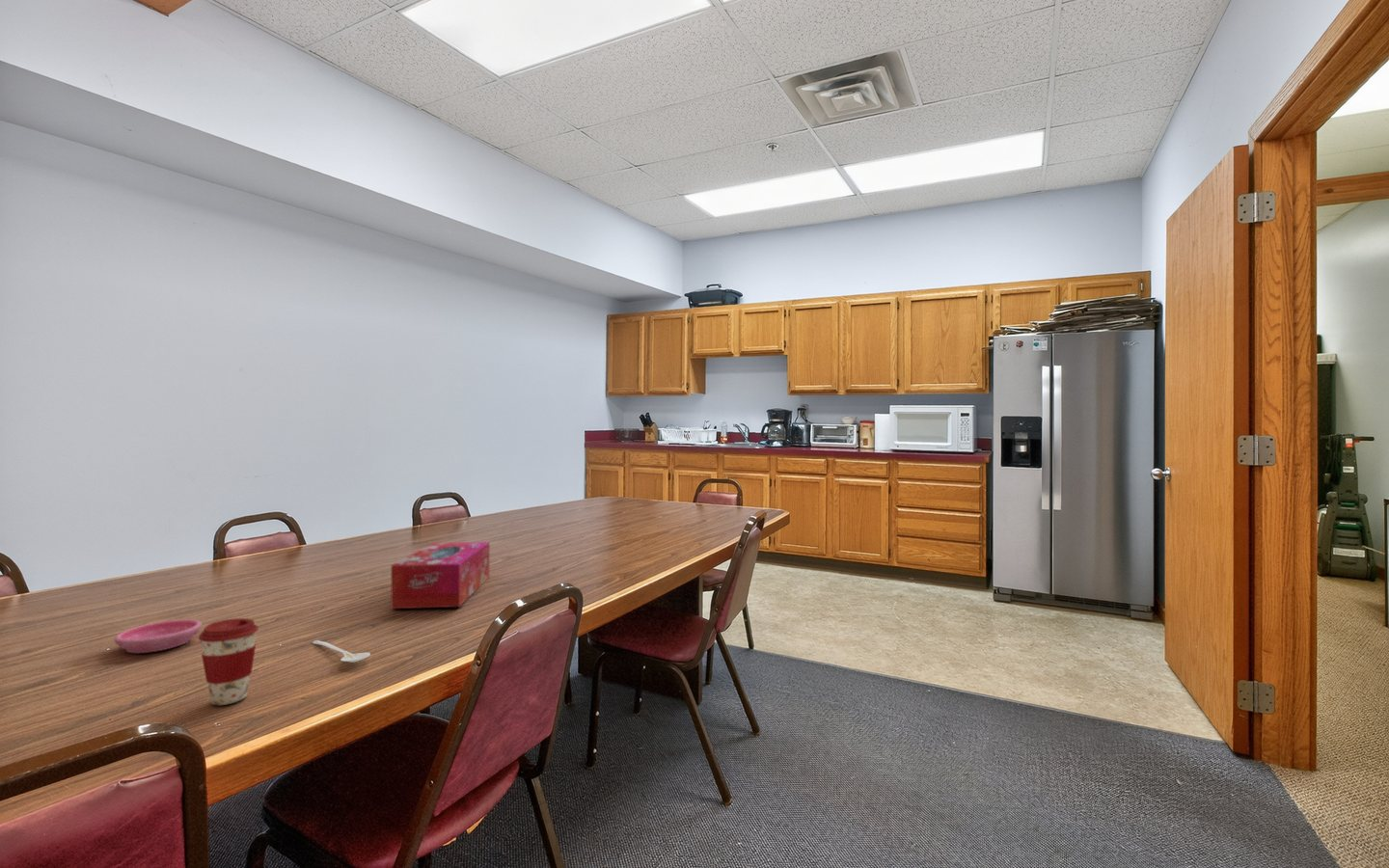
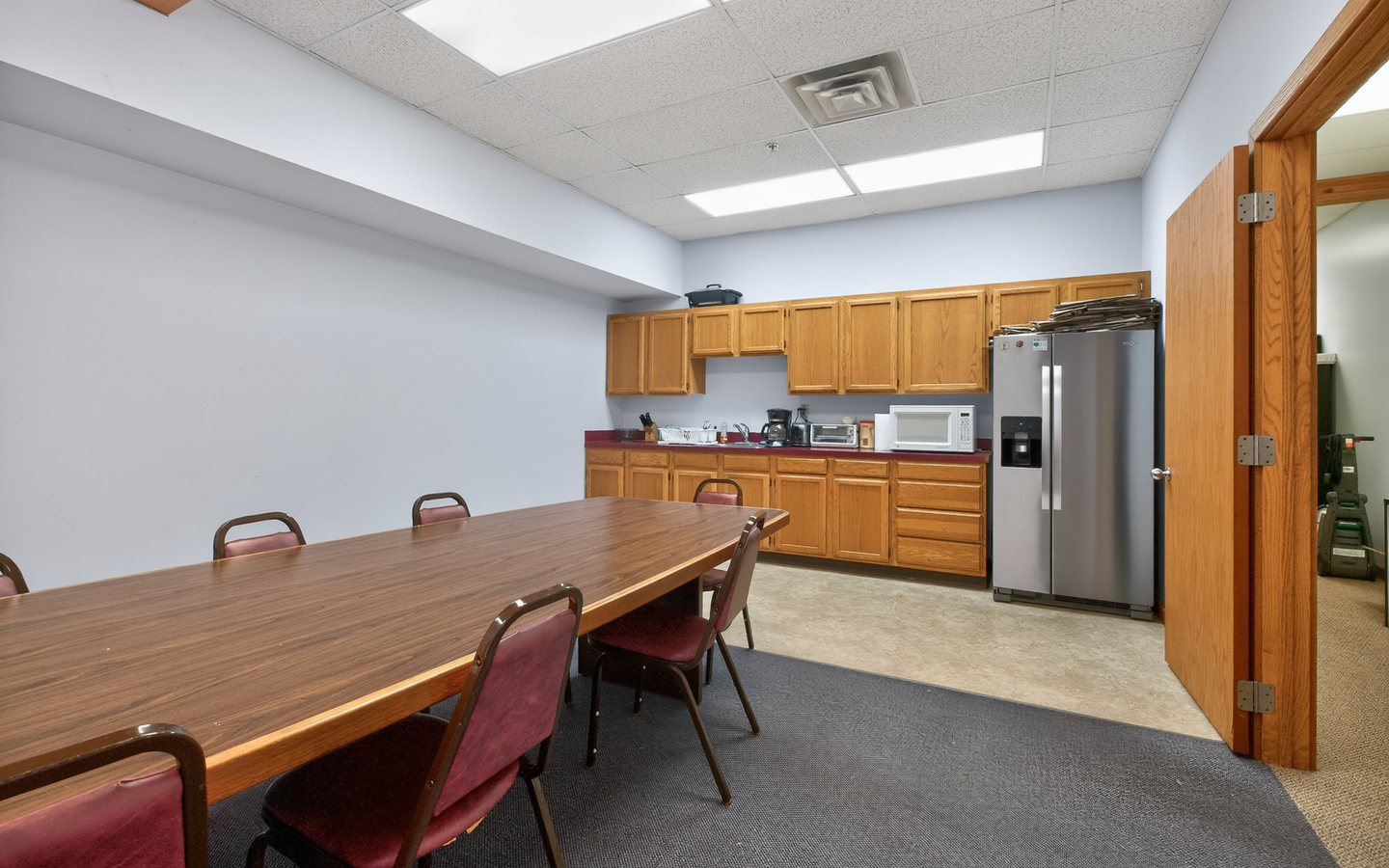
- saucer (159, 637)
- stirrer (338, 649)
- tissue box (445, 571)
- coffee cup (229, 661)
